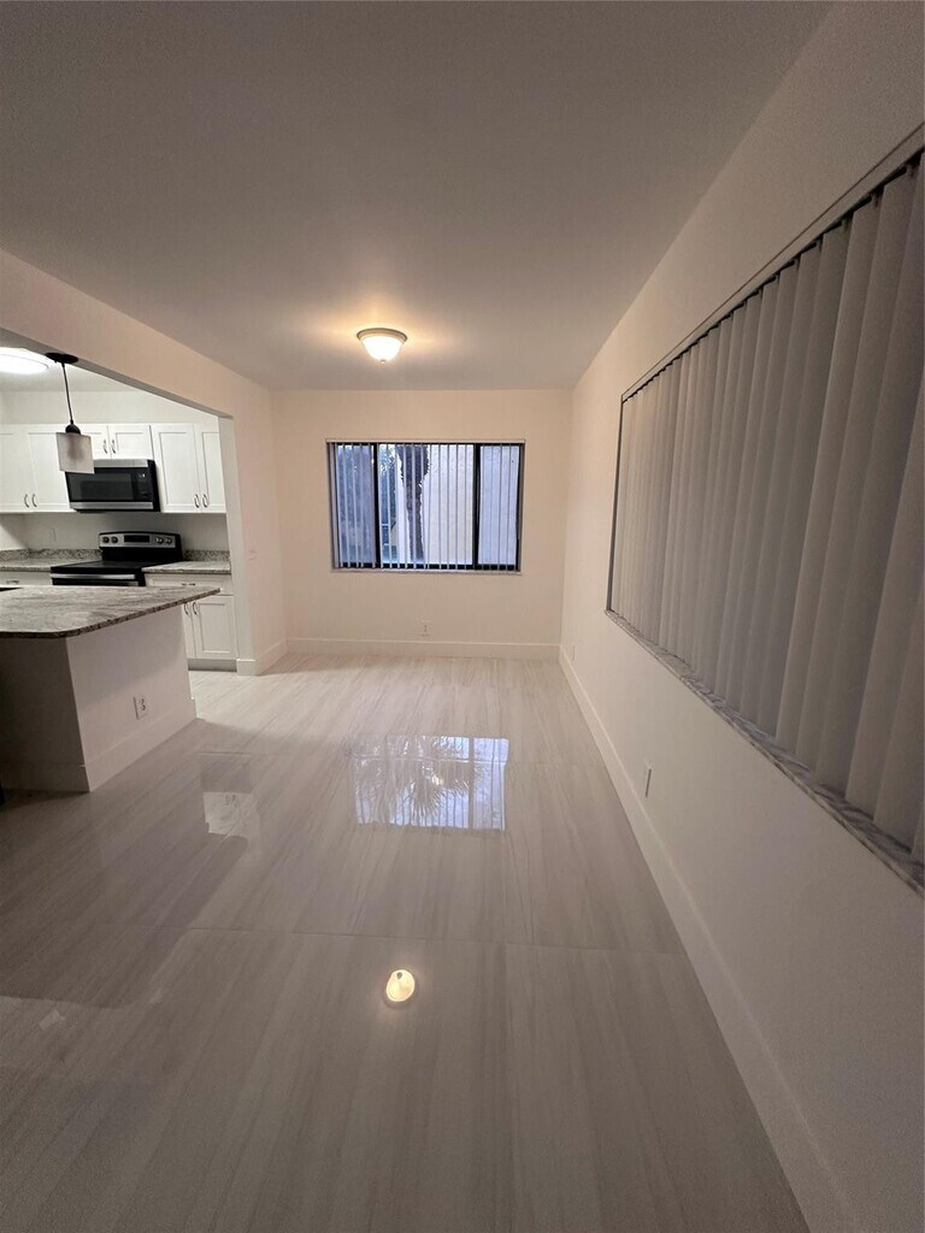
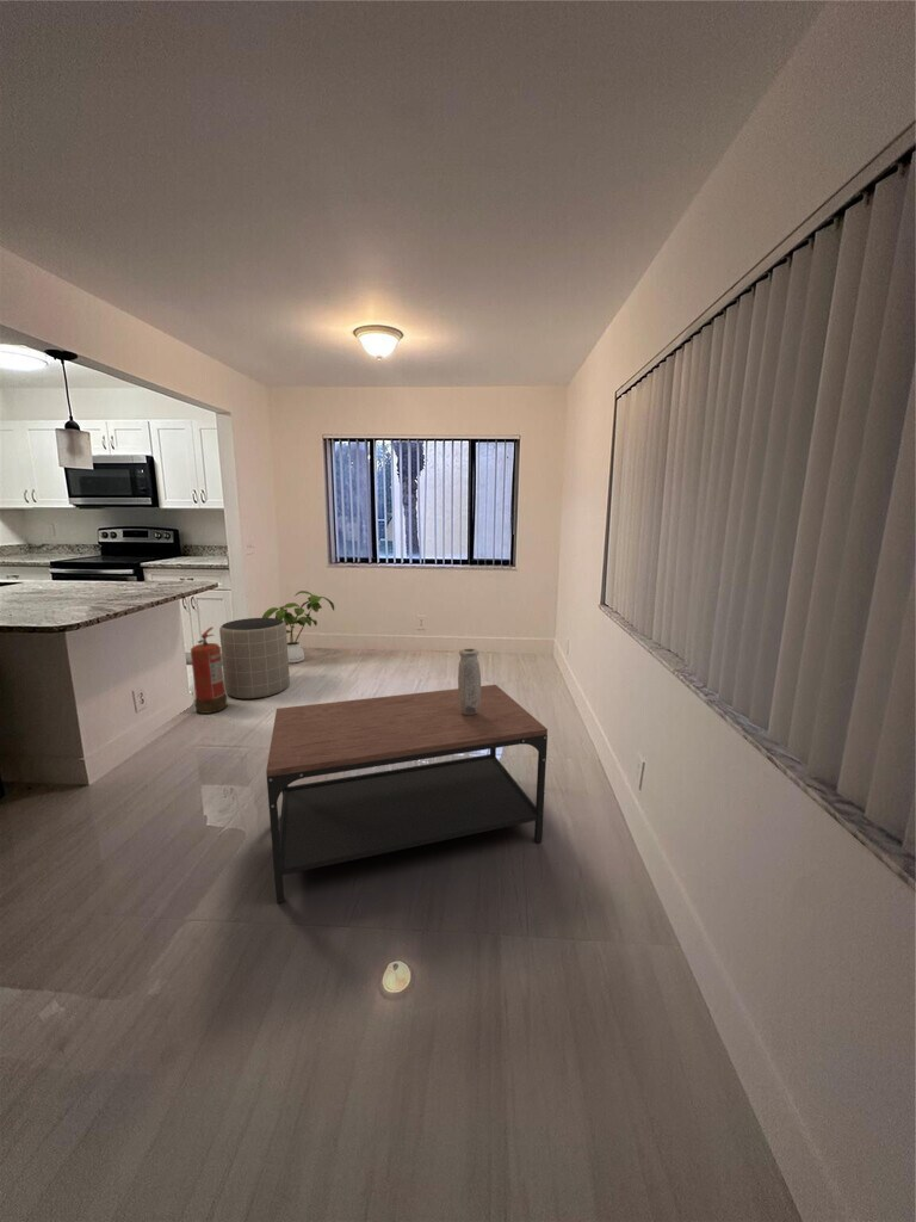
+ house plant (303, 625)
+ trash can (255, 655)
+ coffee table (406, 773)
+ fire extinguisher (208, 669)
+ vase (469, 681)
